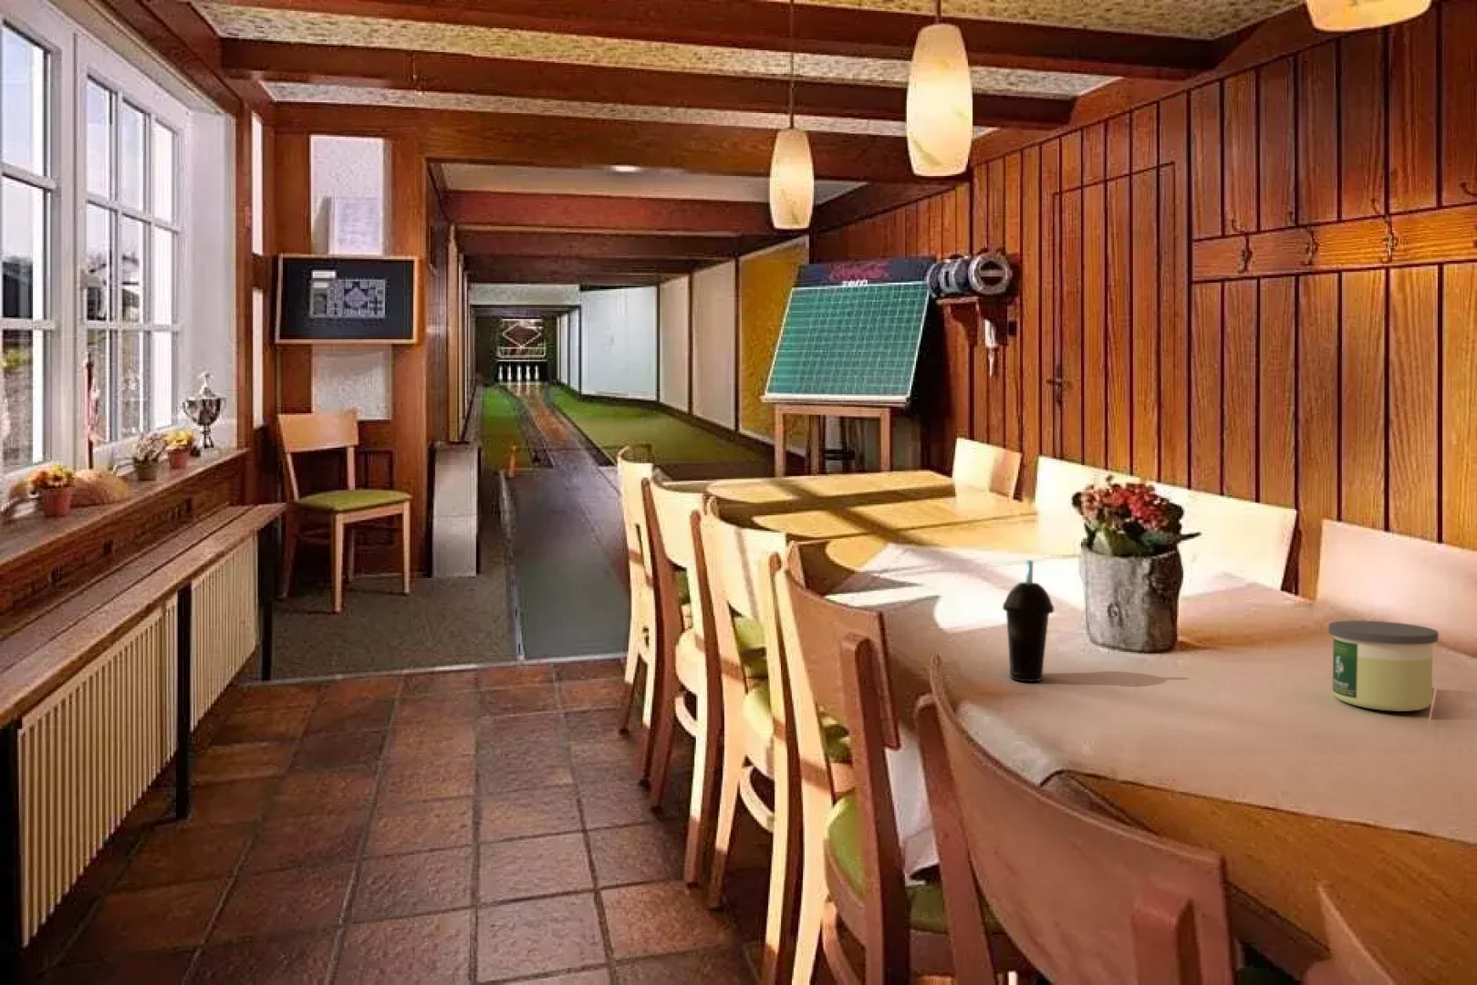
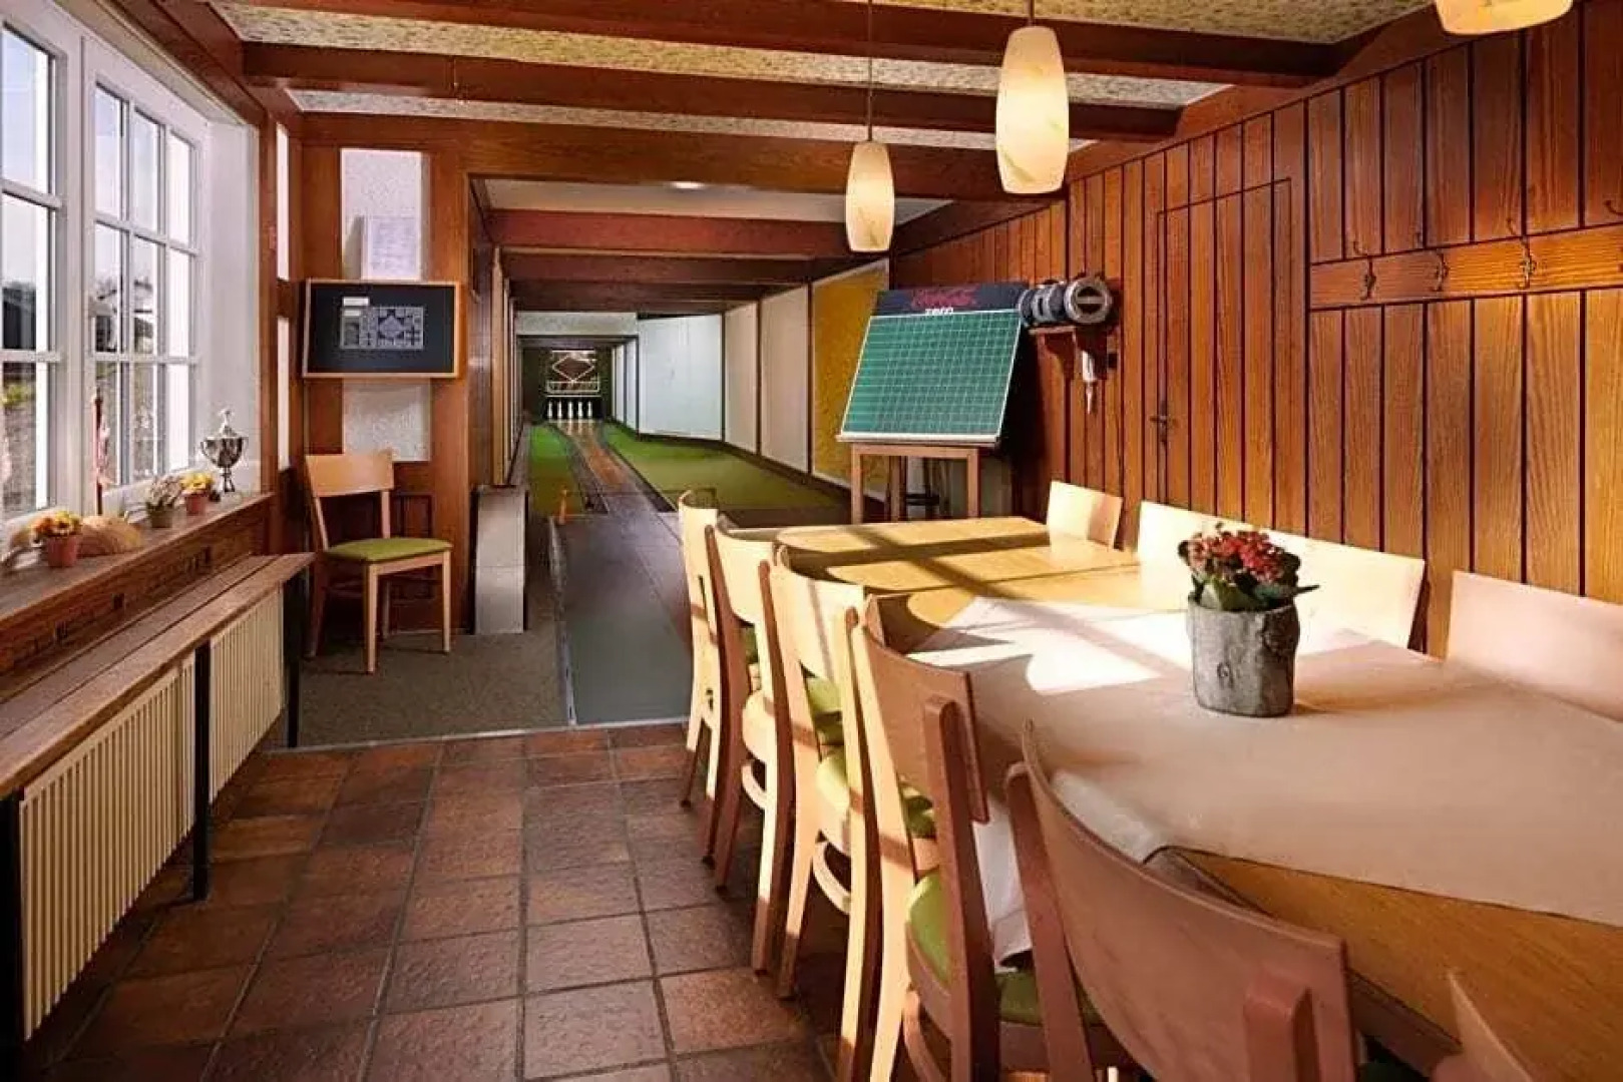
- candle (1381, 665)
- cup (1028, 619)
